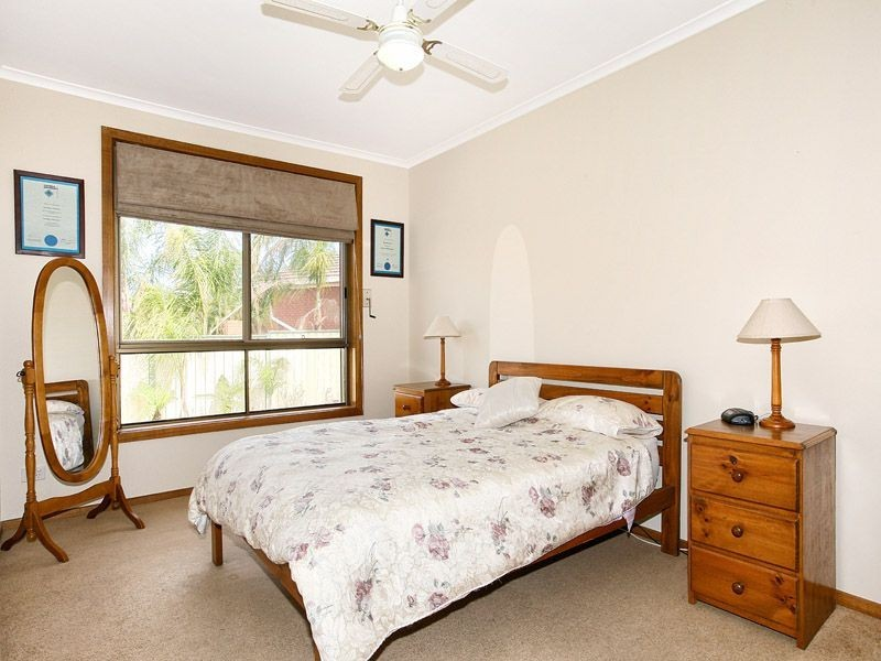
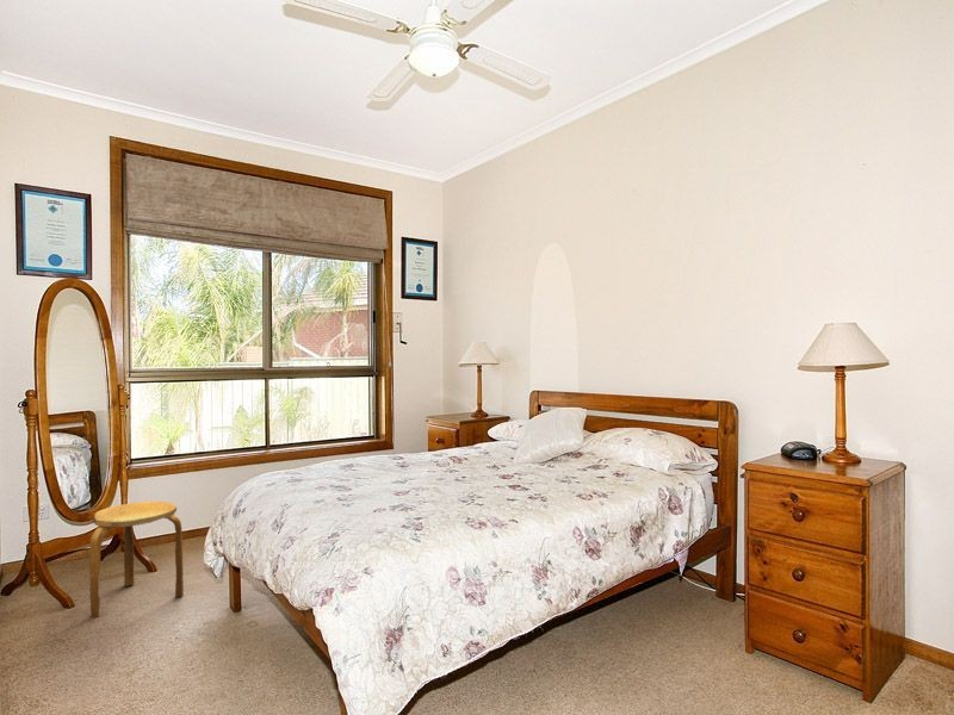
+ stool (131, 554)
